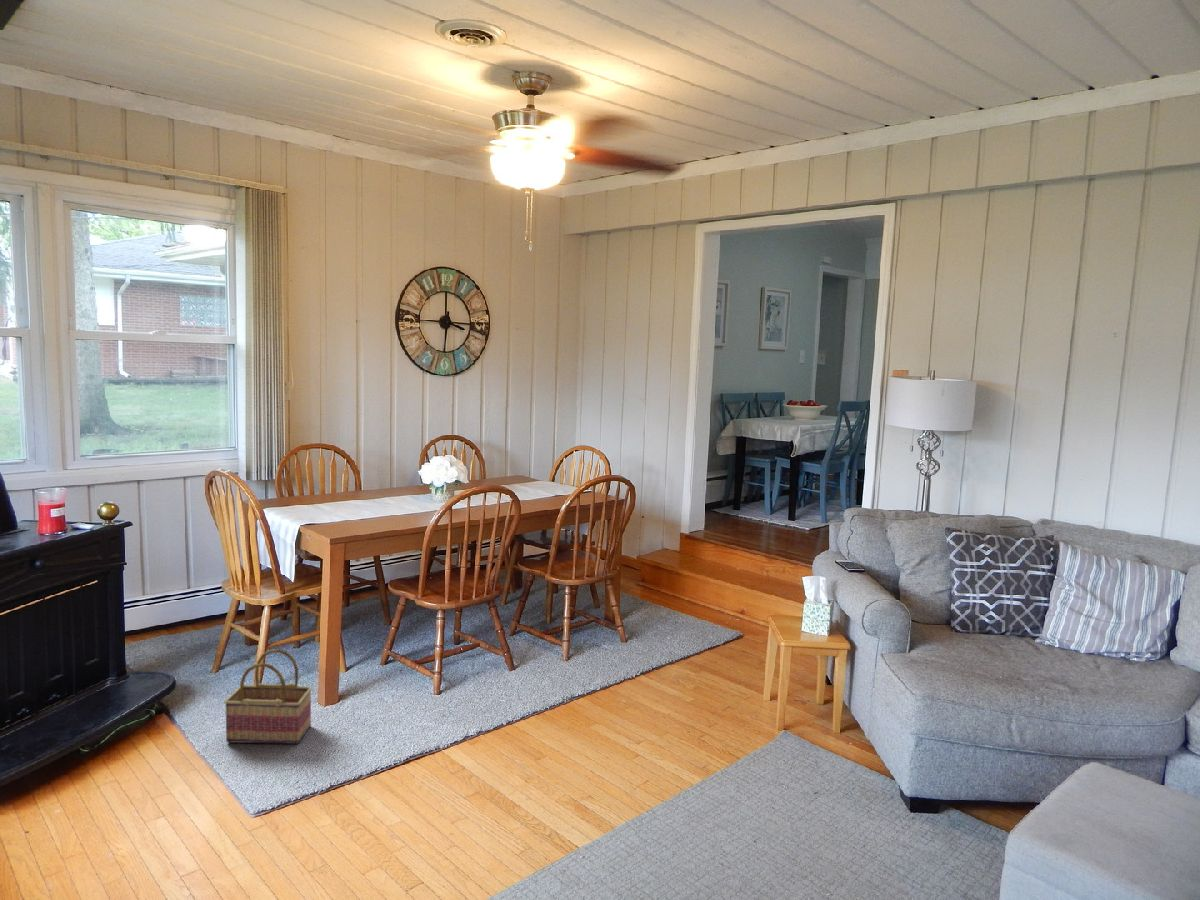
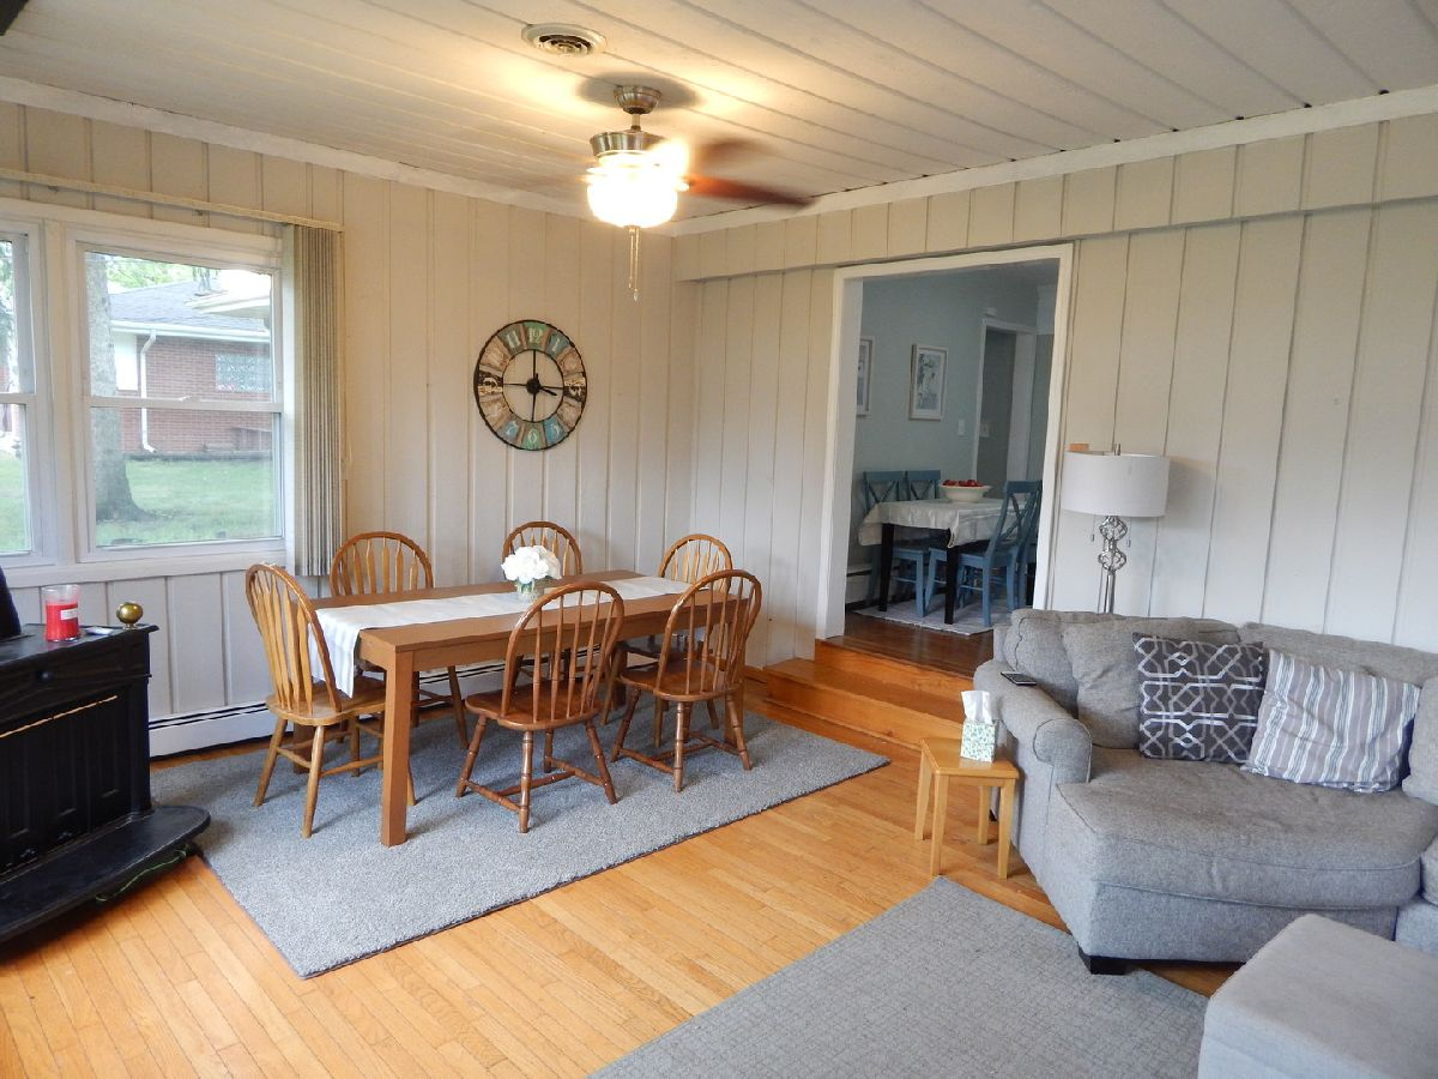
- basket (269, 695)
